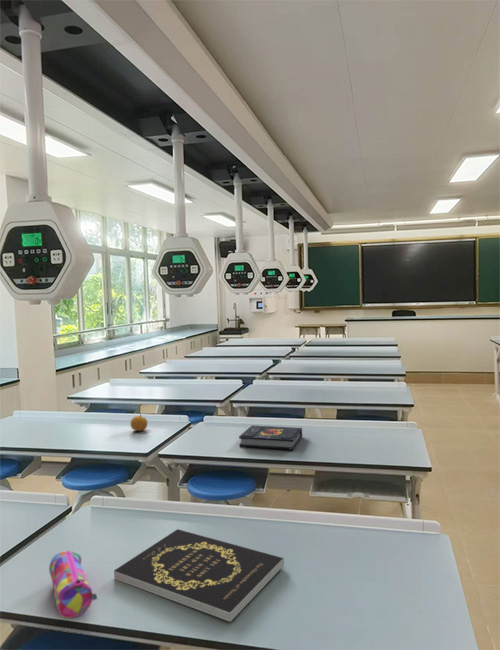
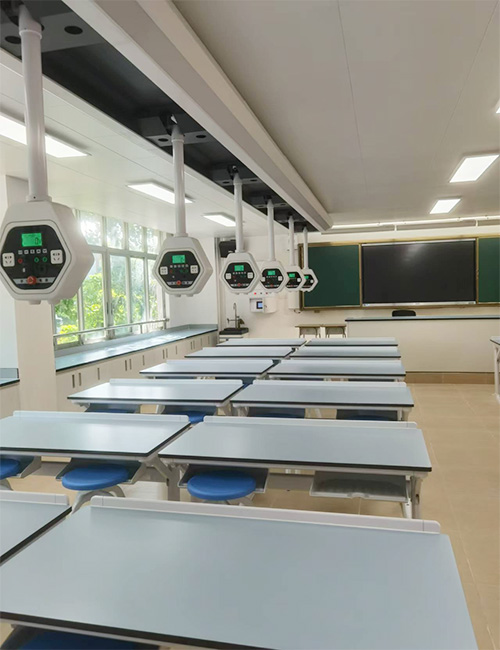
- book (271, 436)
- pencil case (70, 580)
- fruit (139, 421)
- book (200, 567)
